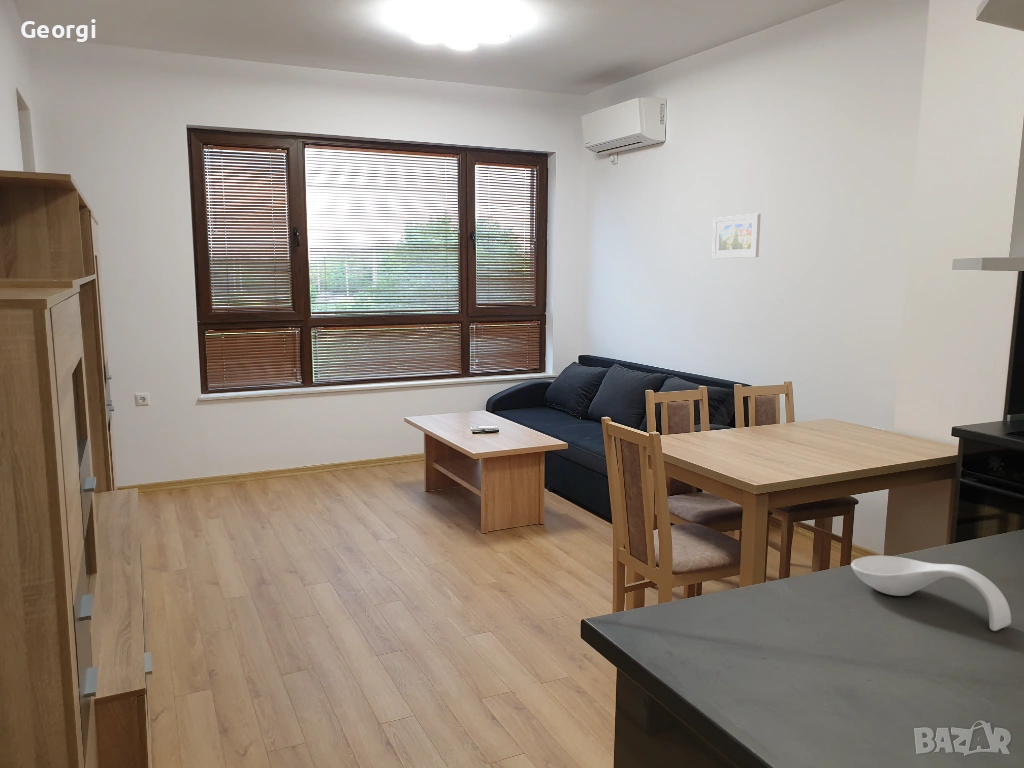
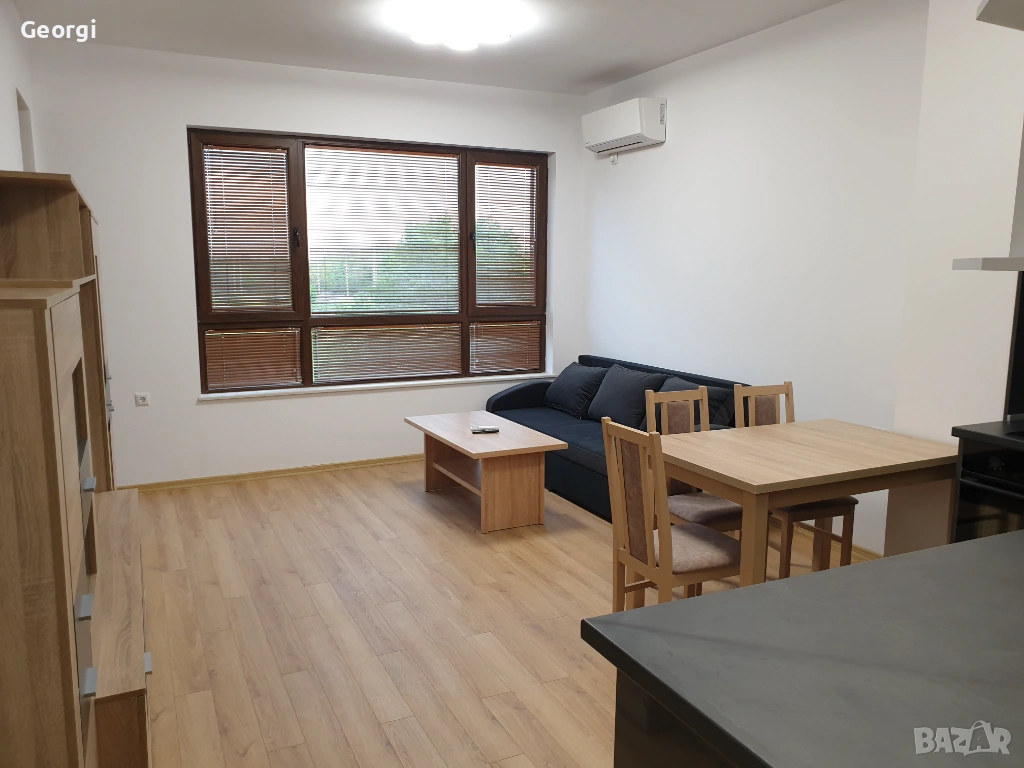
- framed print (735, 237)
- spoon rest (926, 579)
